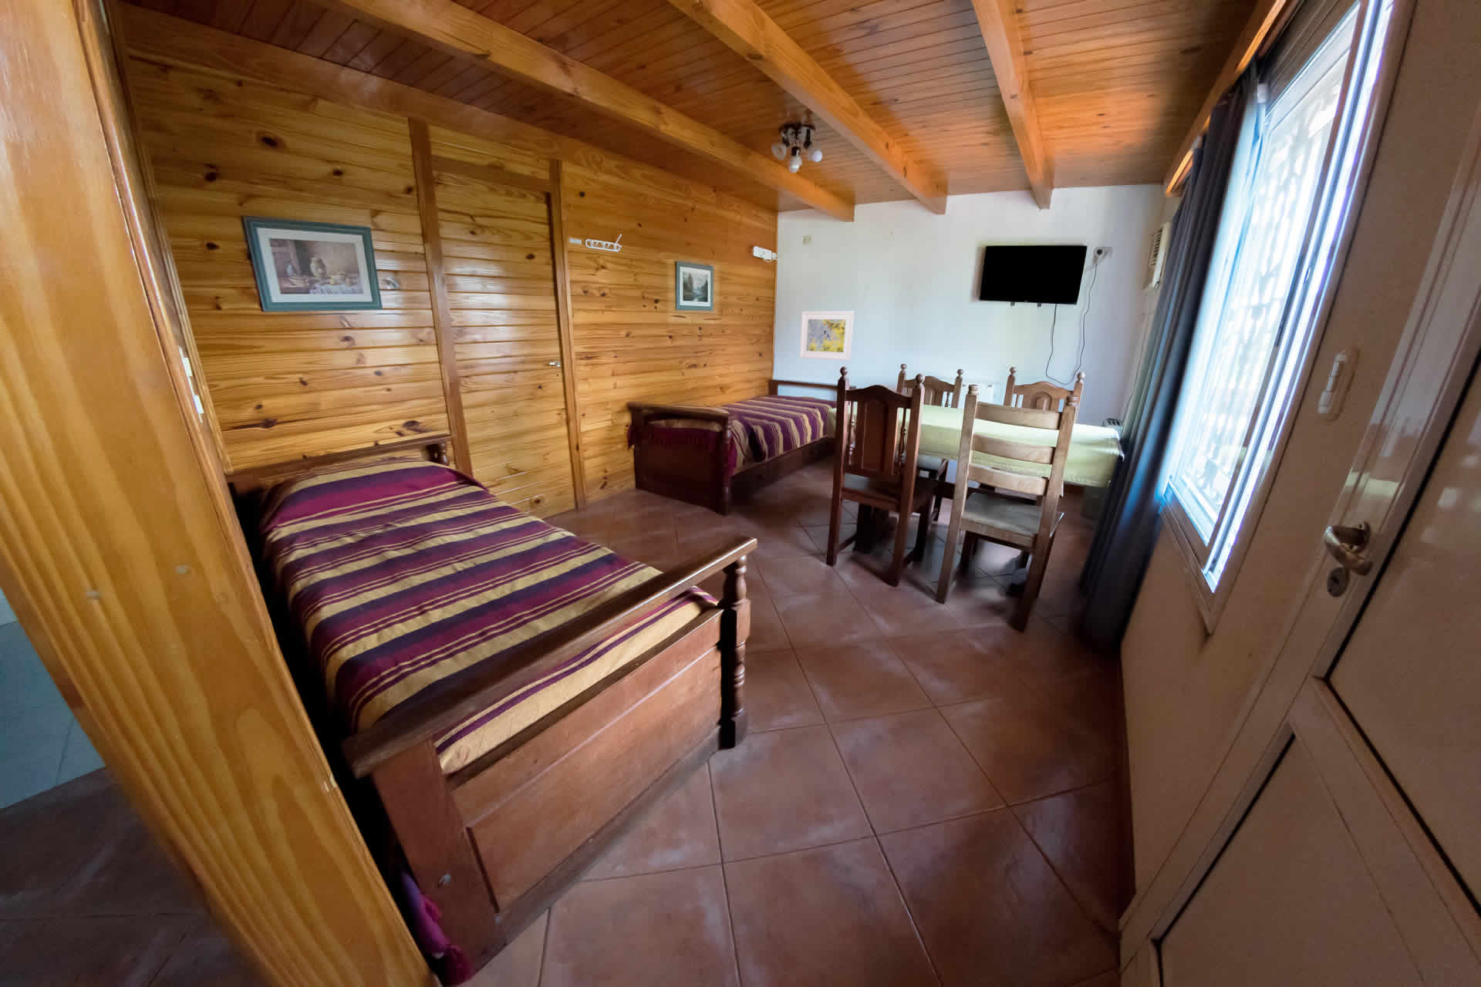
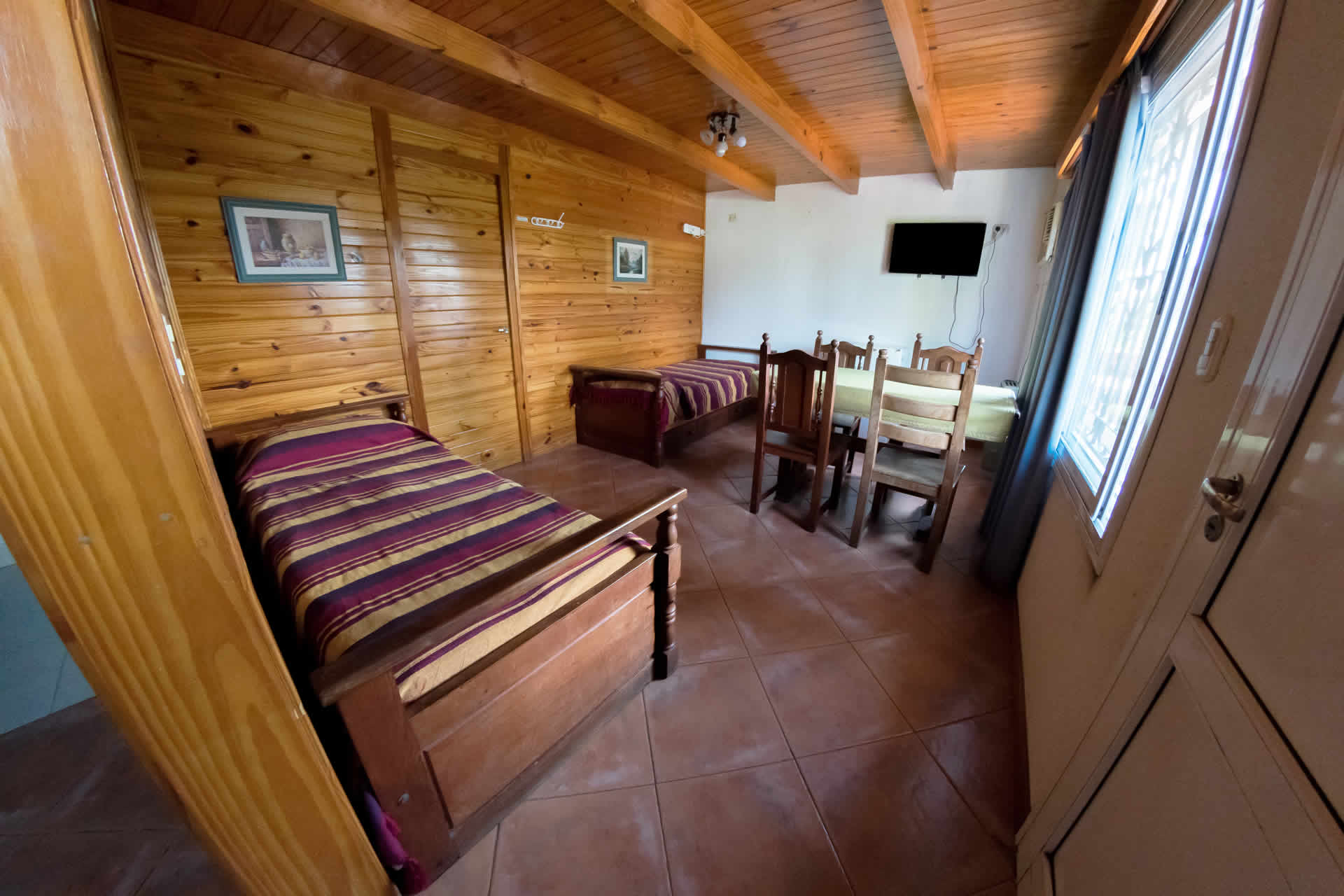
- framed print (825, 335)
